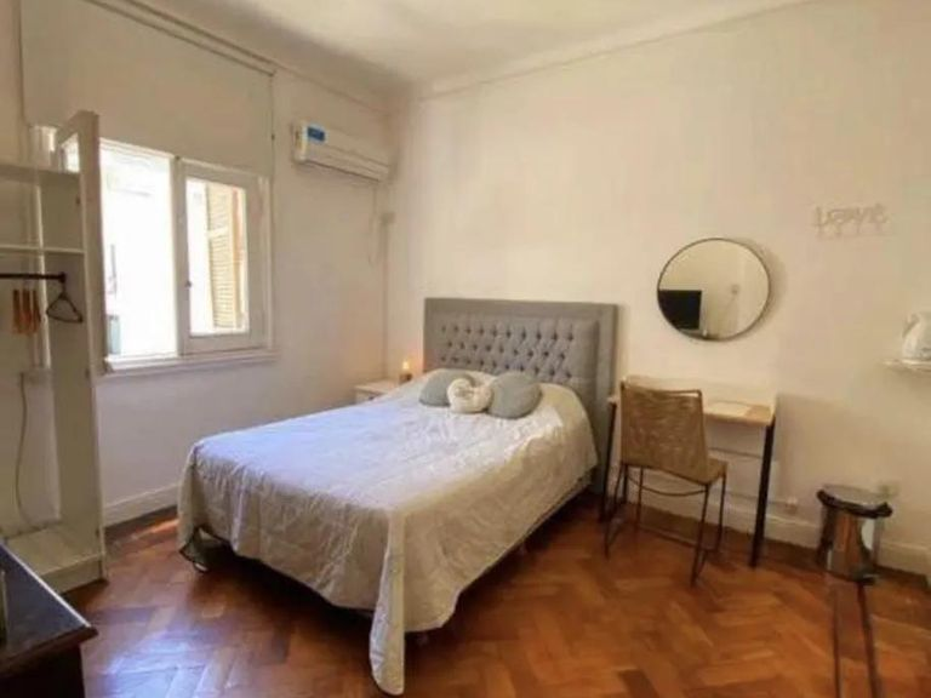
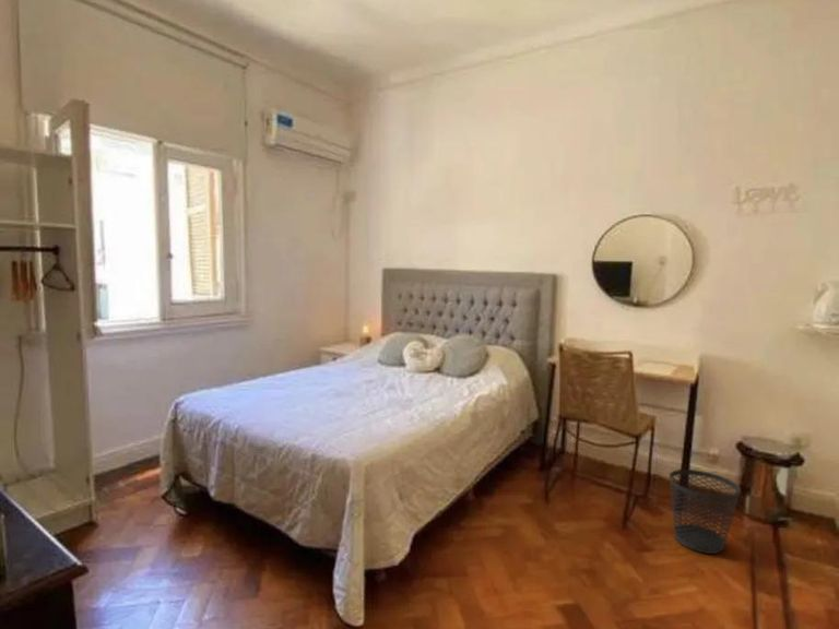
+ wastebasket (700, 512)
